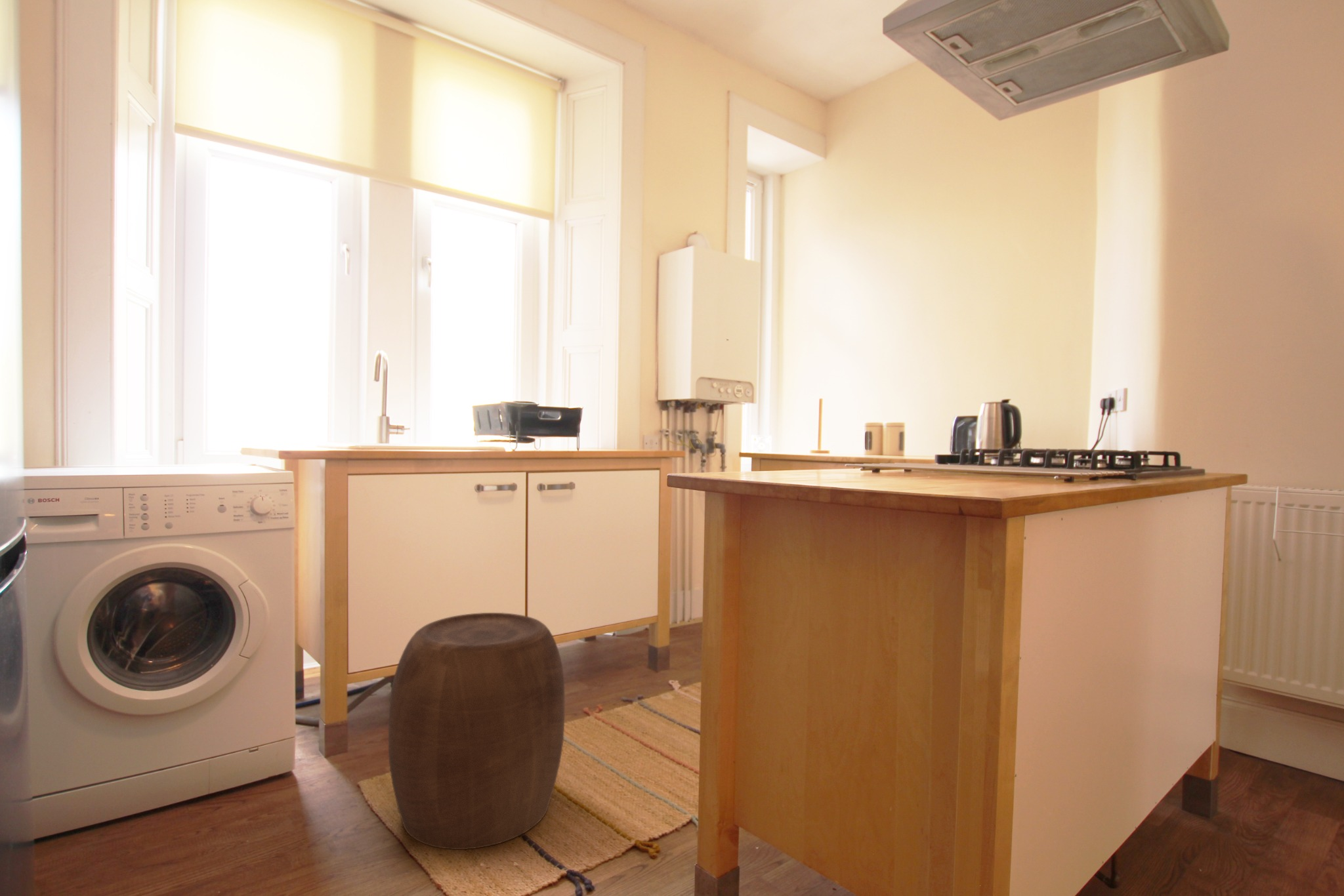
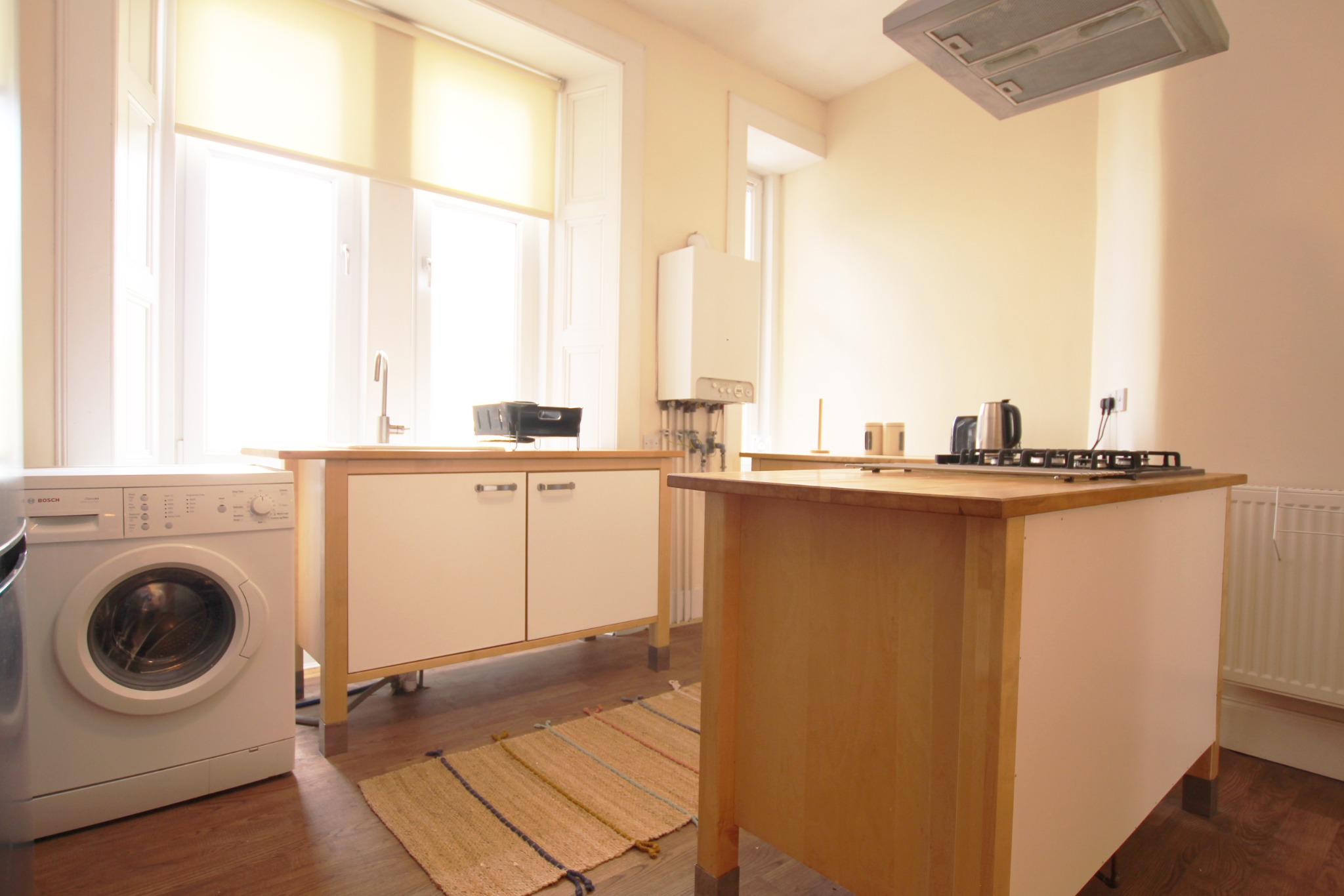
- stool (479, 717)
